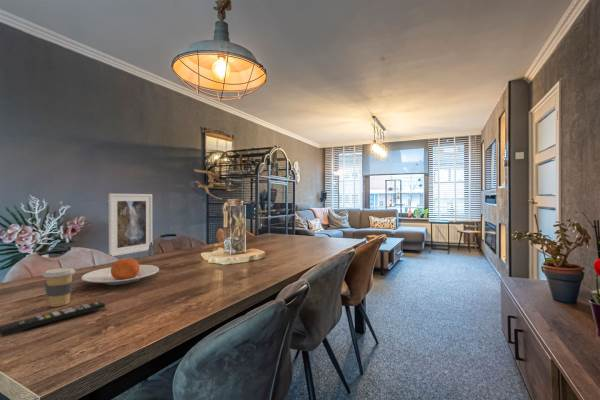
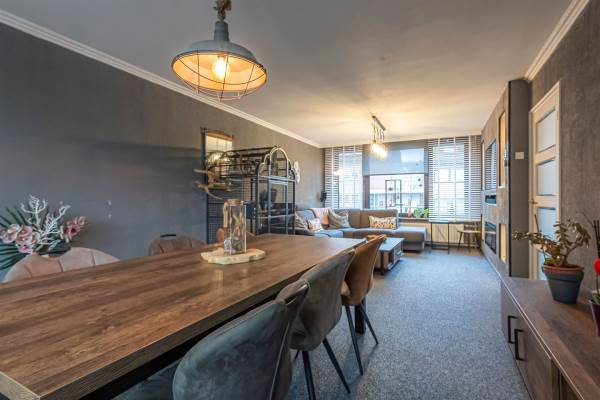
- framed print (131, 223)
- coffee cup (59, 287)
- remote control (56, 316)
- plate (122, 270)
